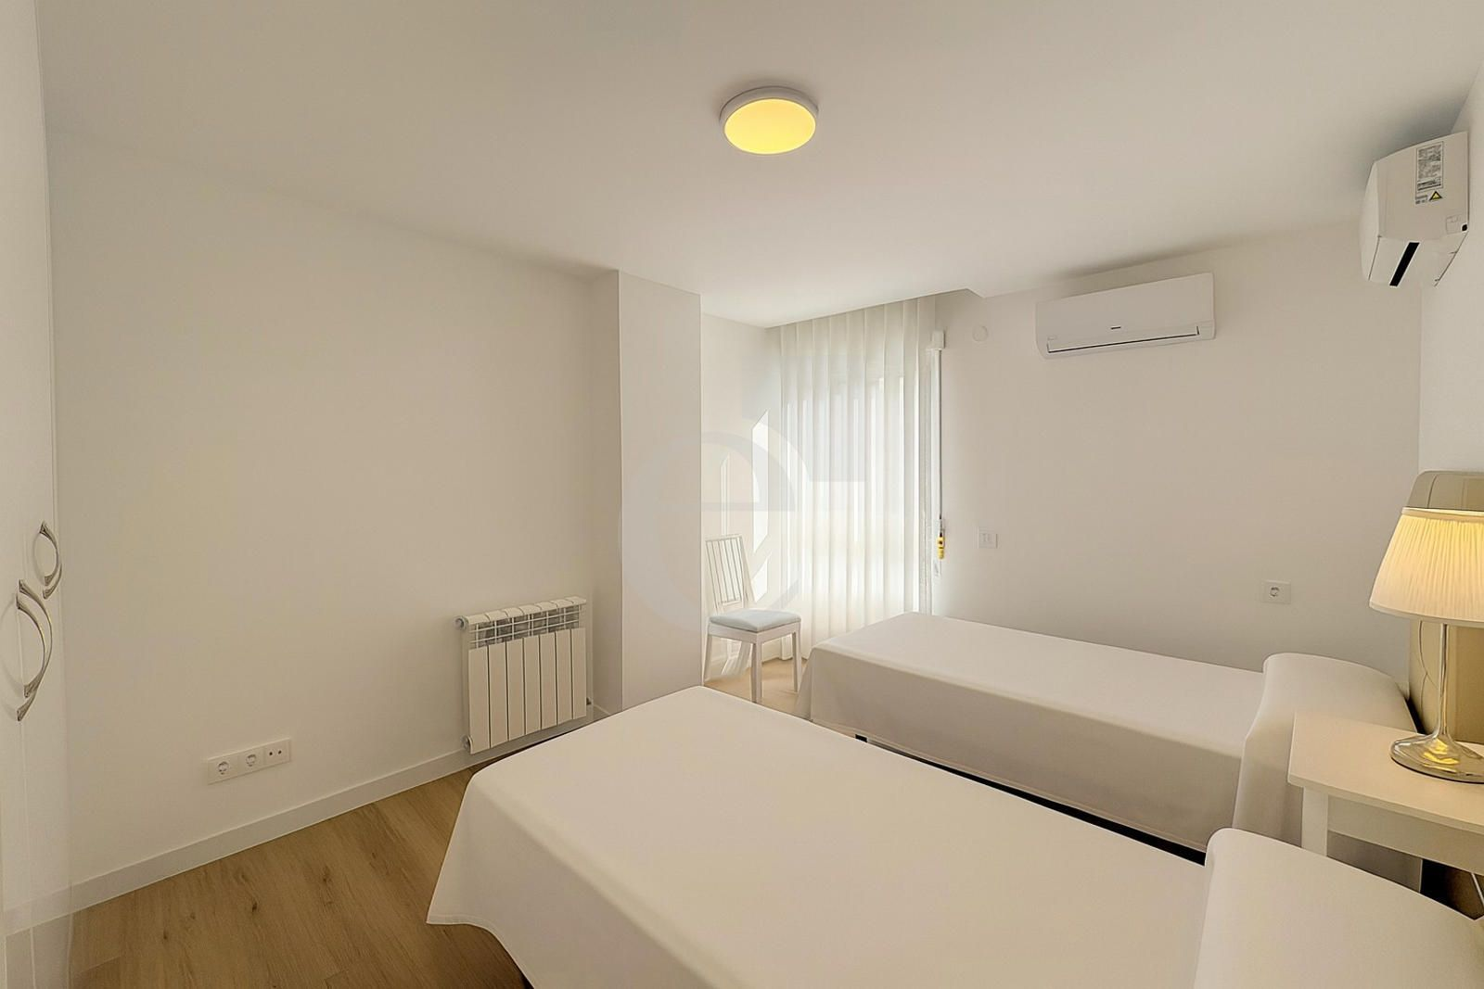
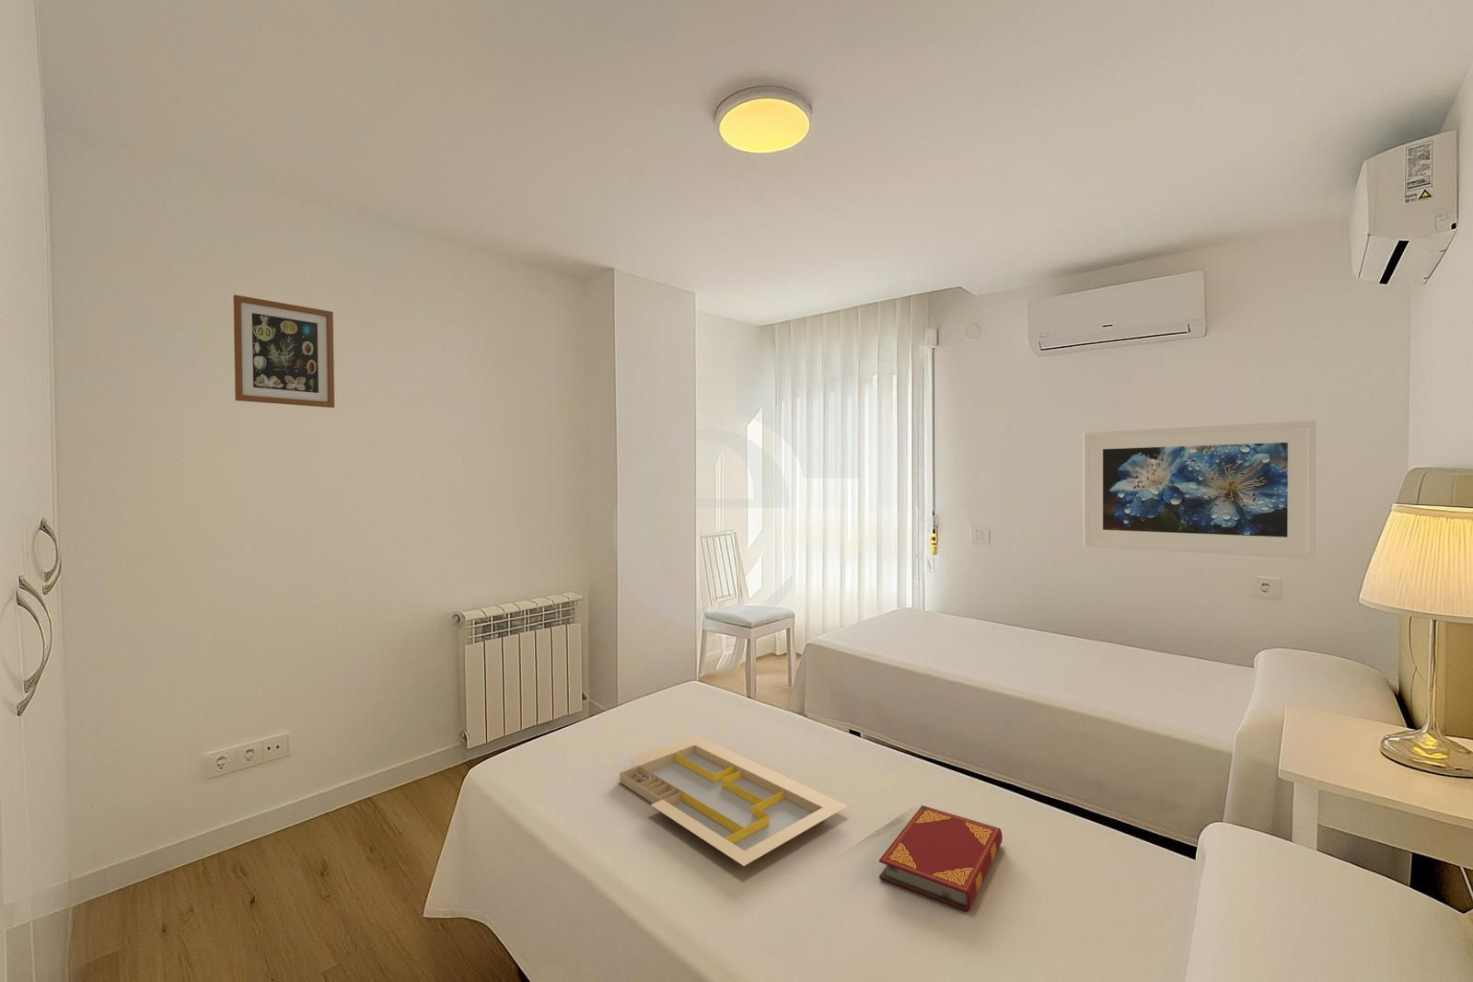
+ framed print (1188, 490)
+ hardback book (943, 853)
+ wall art (286, 353)
+ serving tray (716, 791)
